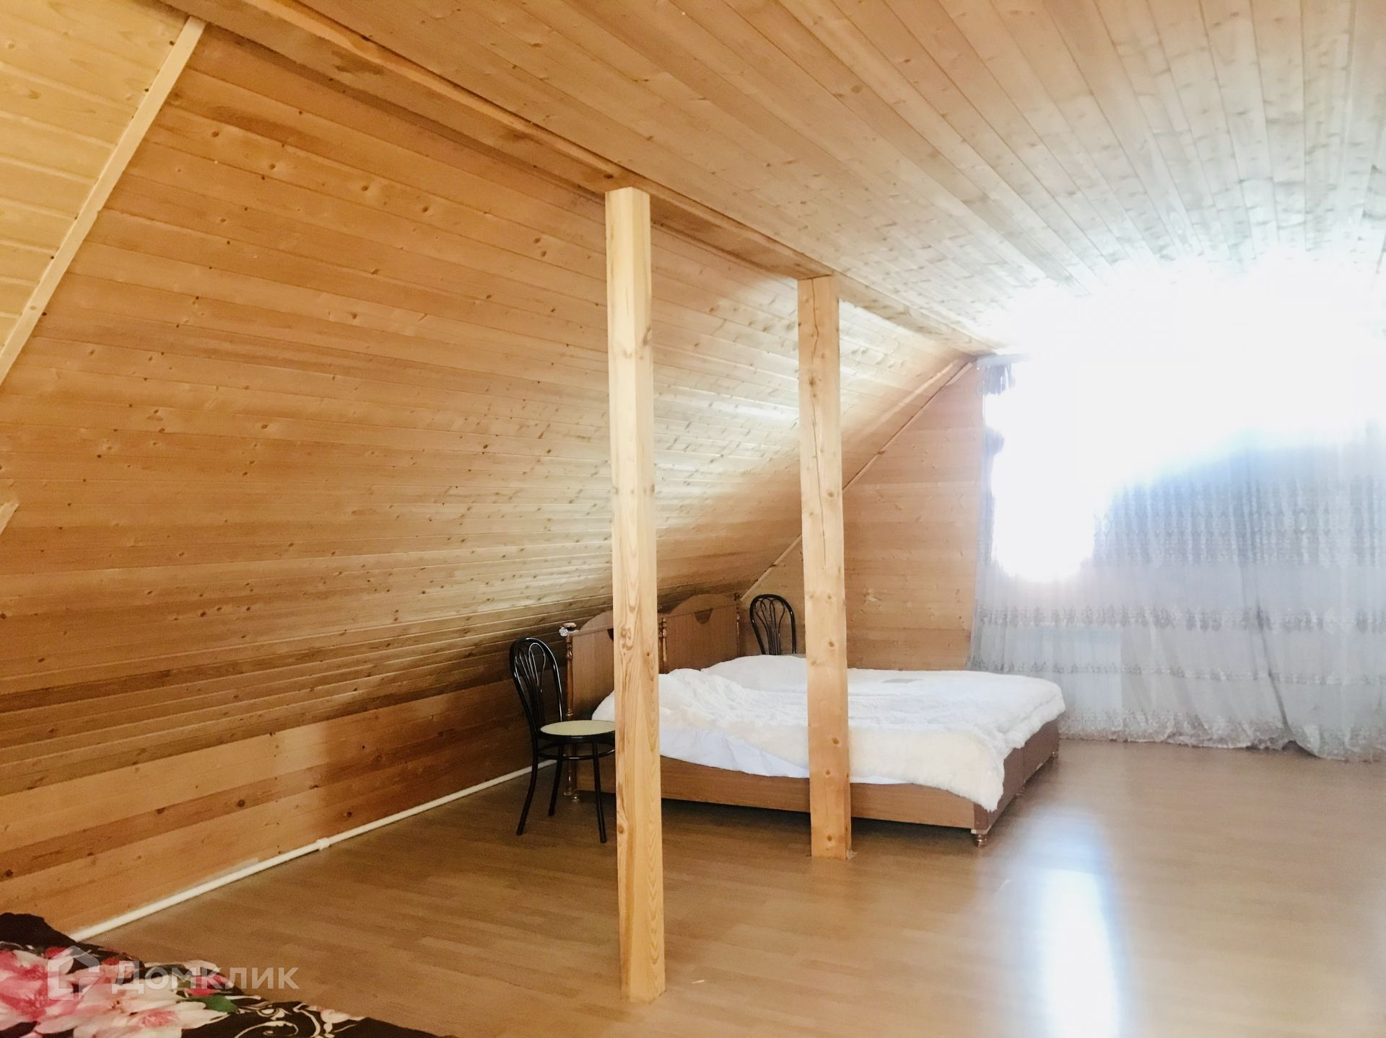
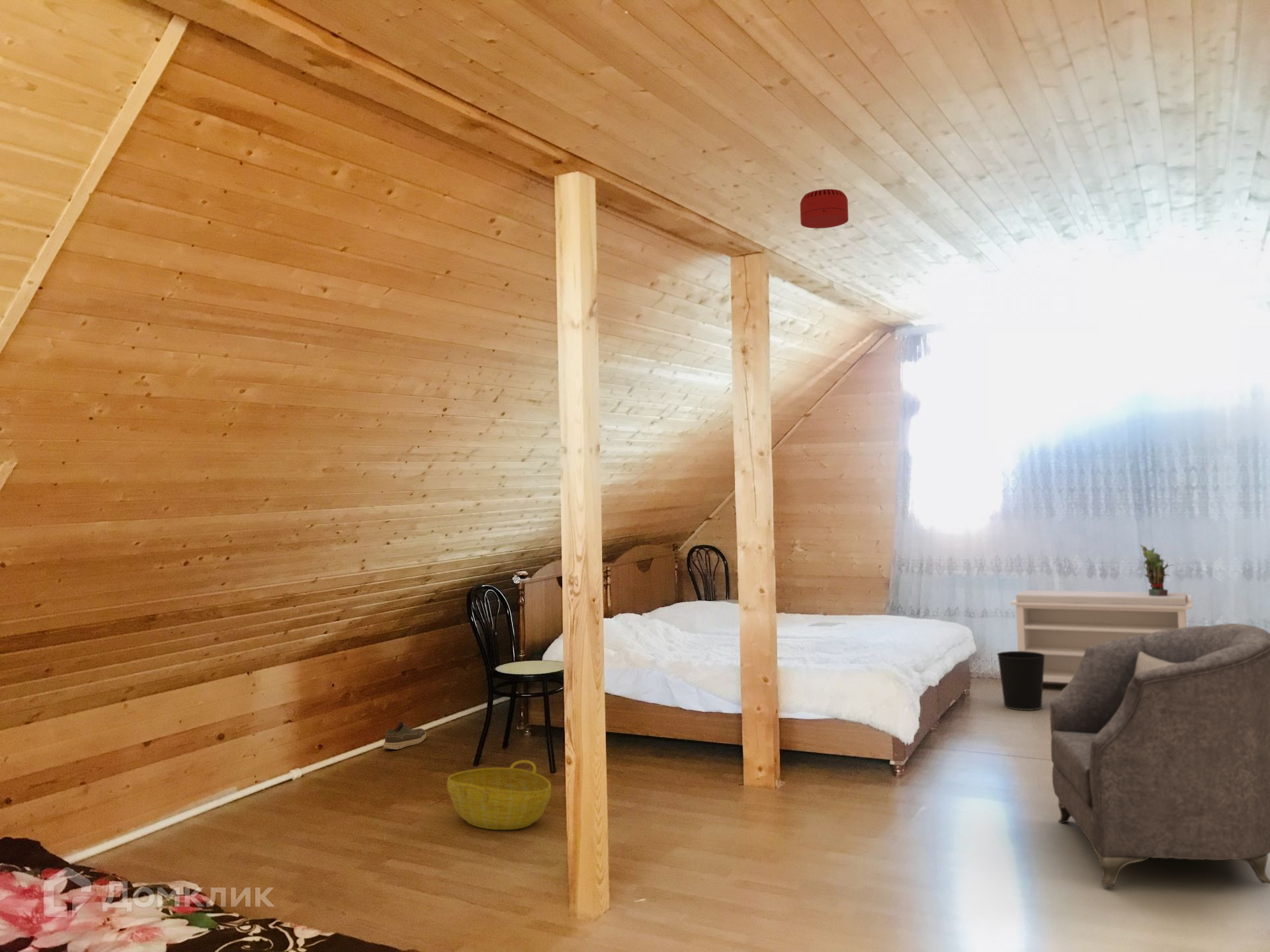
+ armchair (1164, 740)
+ smoke detector (824, 208)
+ wastebasket (1021, 680)
+ bench (1101, 641)
+ basket (498, 795)
+ potted plant (1154, 569)
+ shoe (405, 732)
